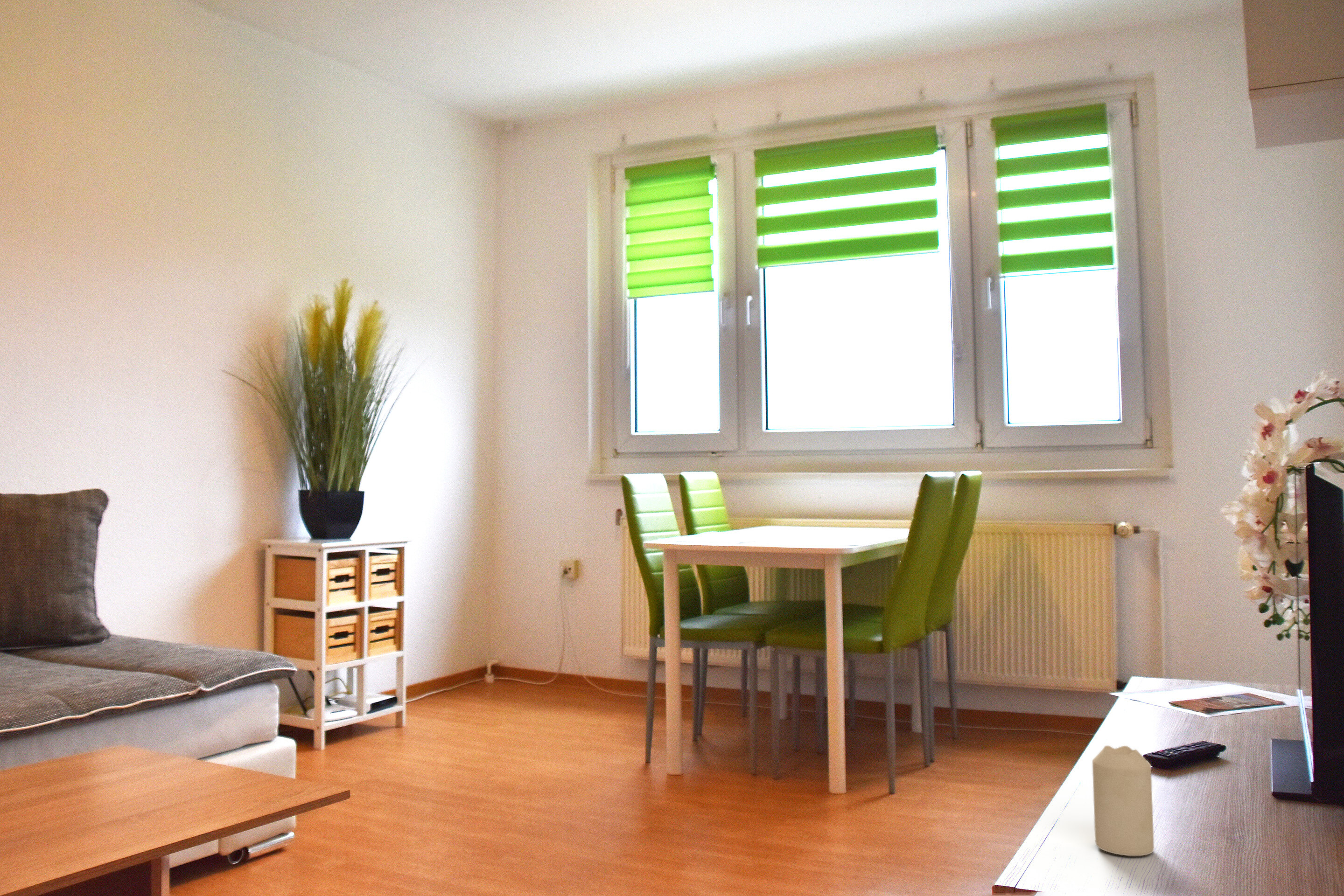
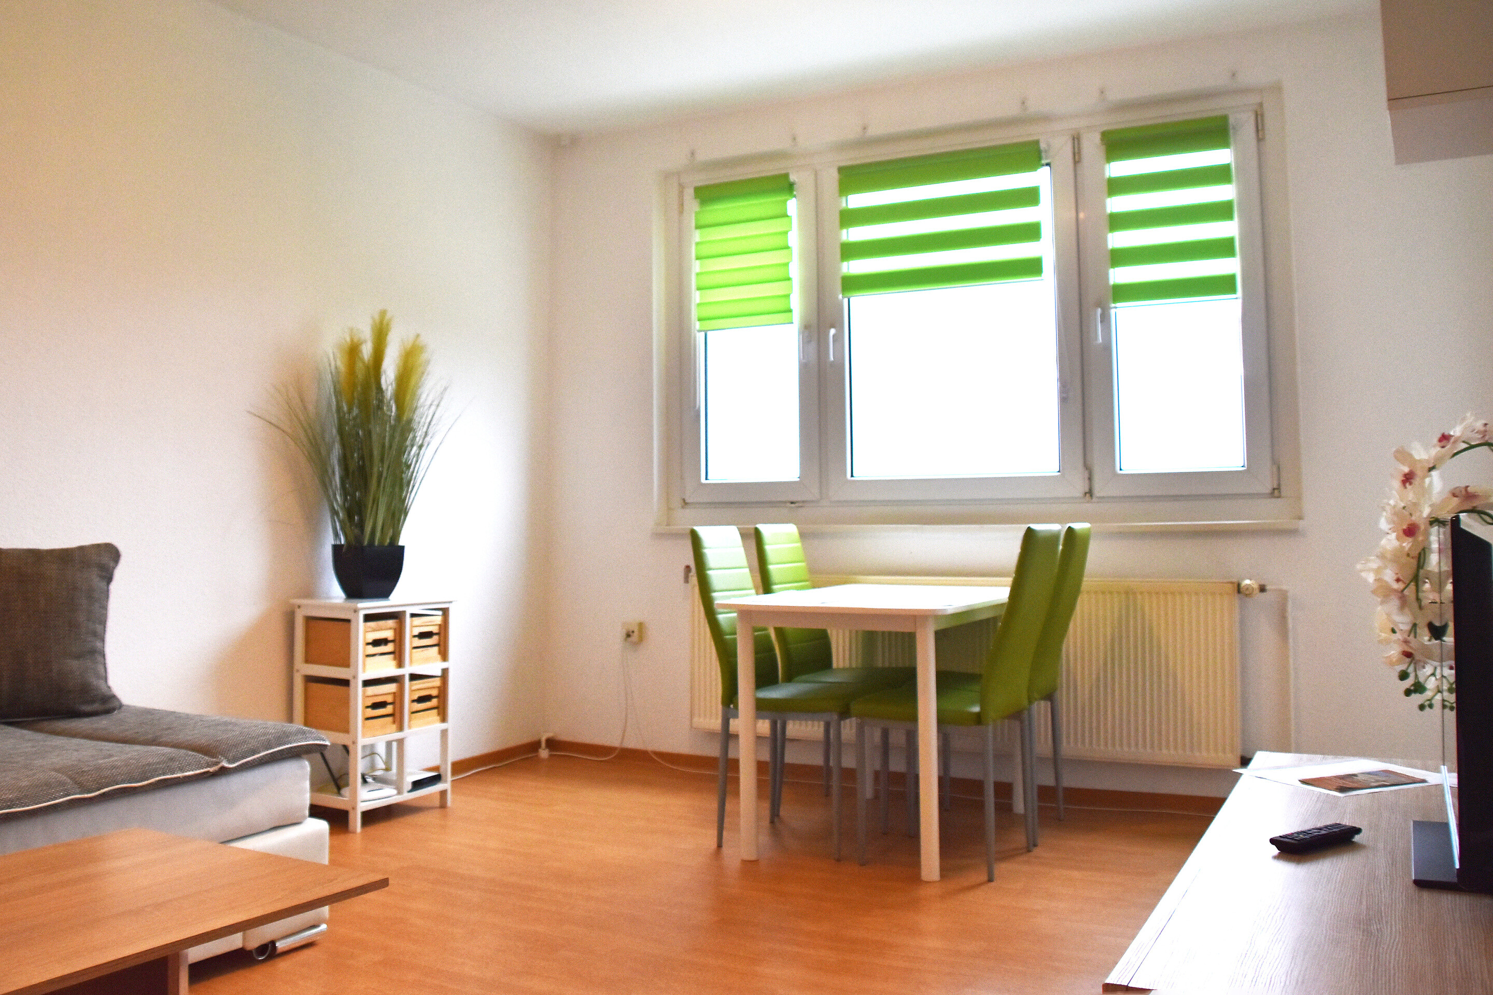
- candle (1122, 798)
